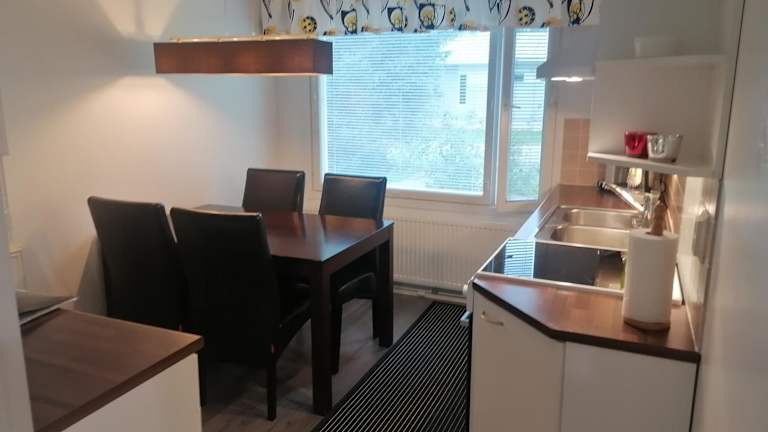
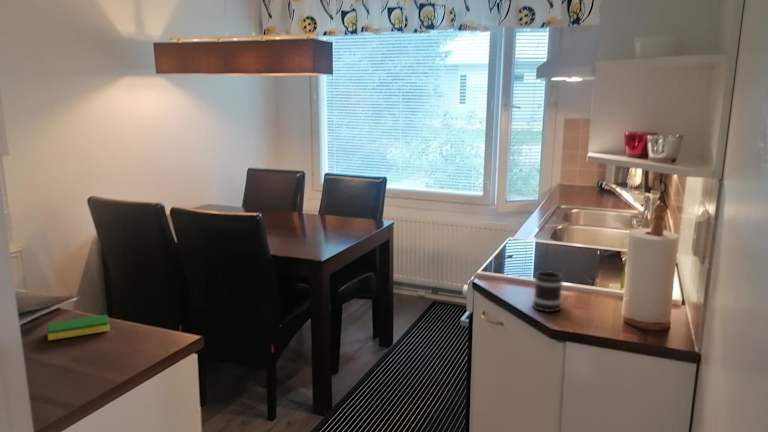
+ mug (550, 289)
+ dish sponge (79, 327)
